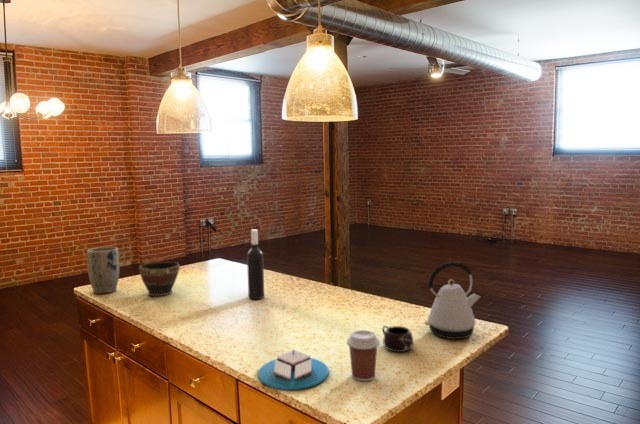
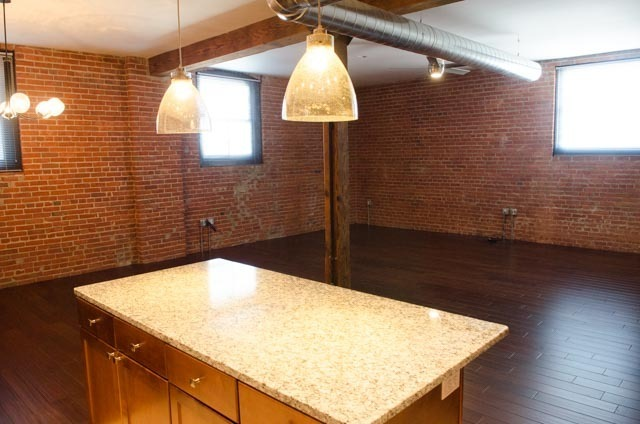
- bowl (159, 278)
- kettle (452, 297)
- candle (293, 361)
- coffee cup (363, 355)
- wine bottle (255, 263)
- mug (395, 337)
- plant pot (103, 270)
